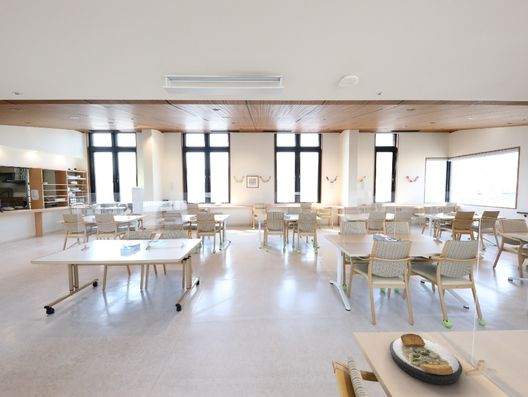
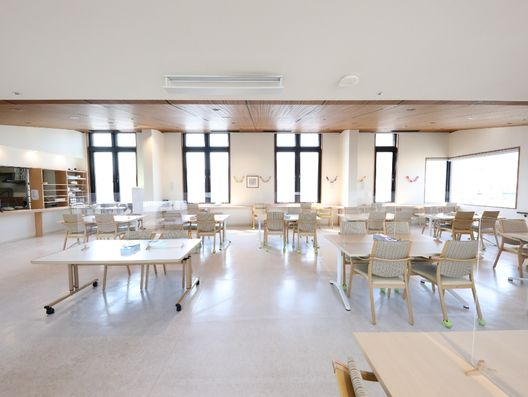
- plate (423, 355)
